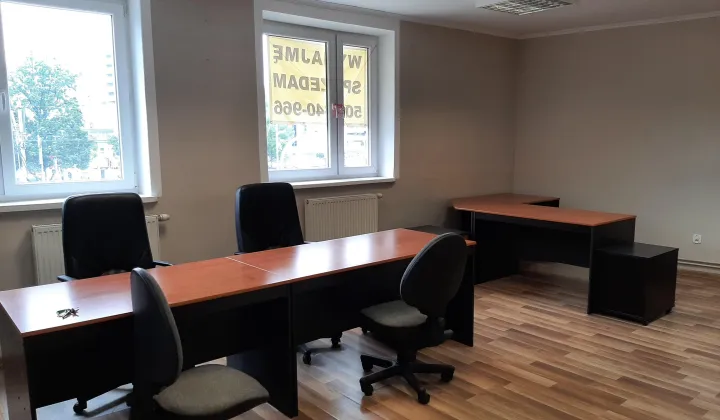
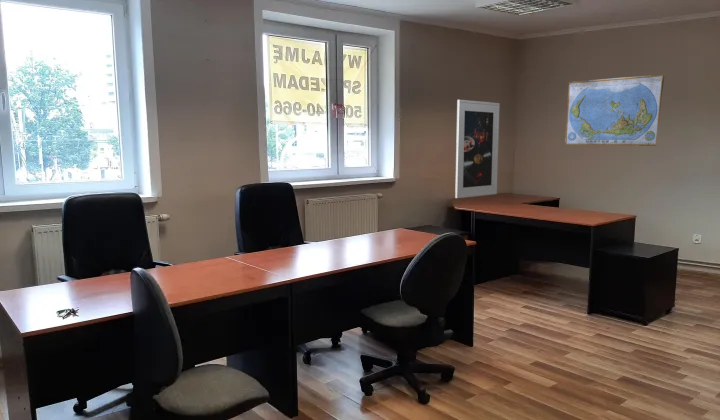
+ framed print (478, 149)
+ world map (610, 112)
